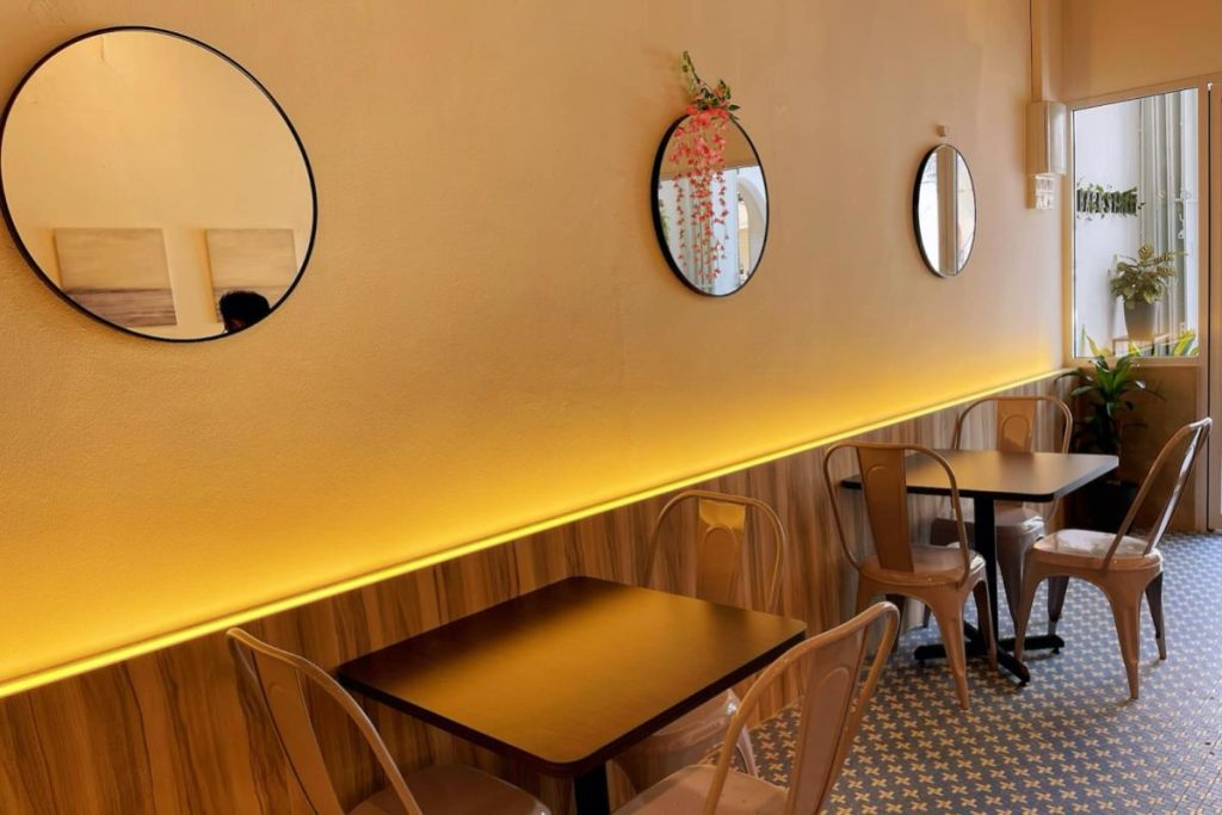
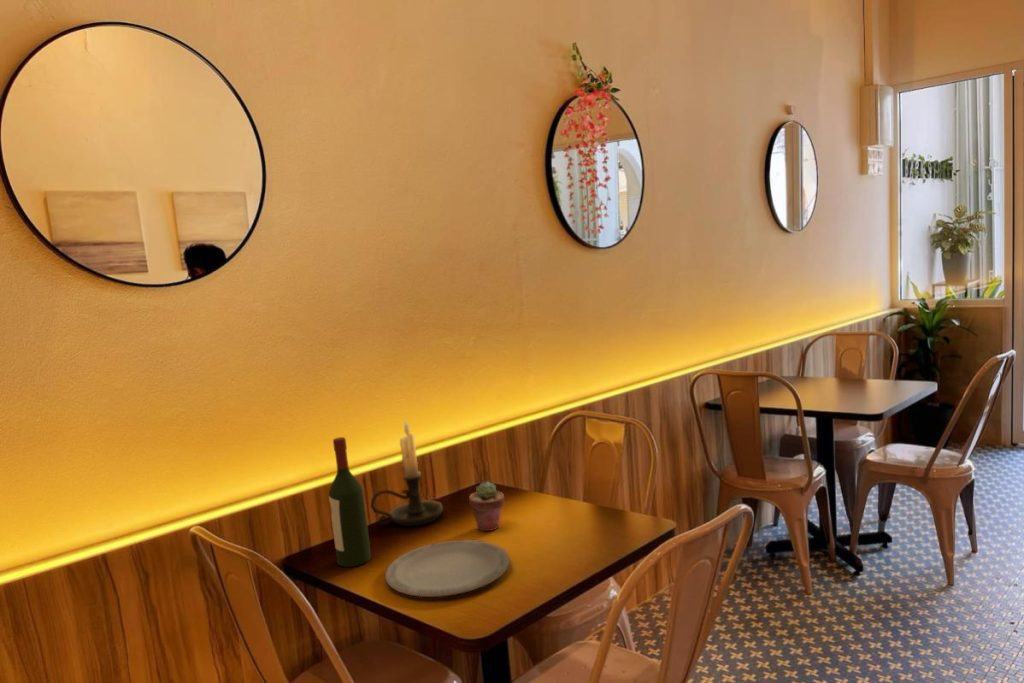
+ potted succulent (487, 504)
+ candle holder (402, 468)
+ wine bottle (346, 499)
+ plate (448, 568)
